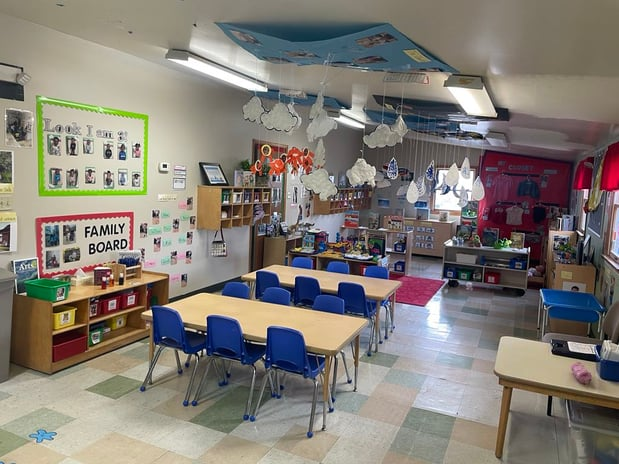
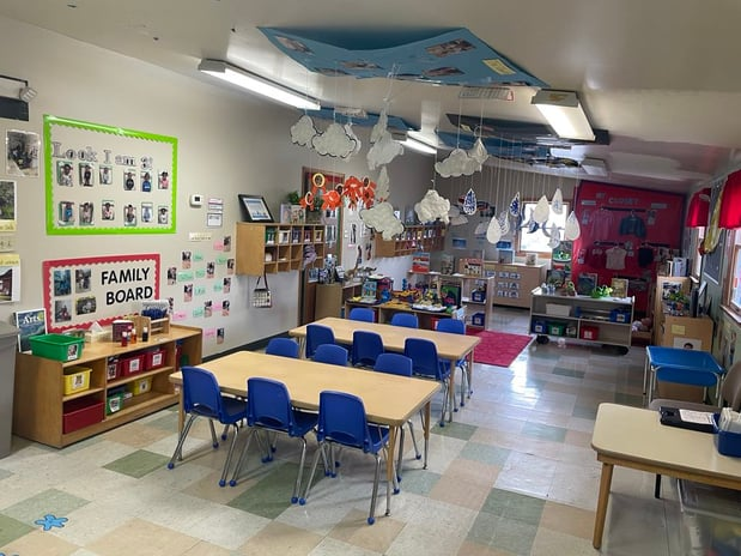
- pencil case (581, 372)
